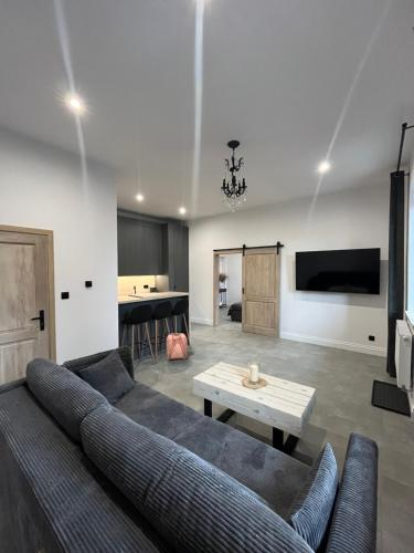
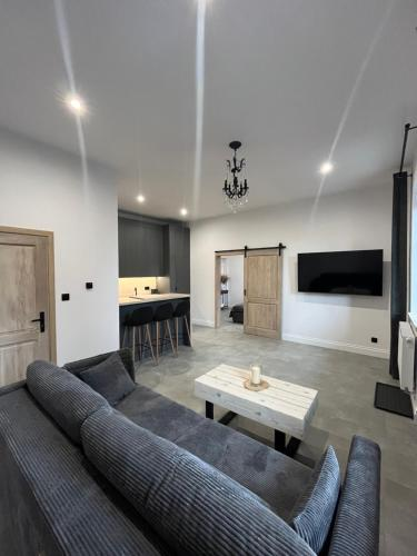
- backpack (177, 345)
